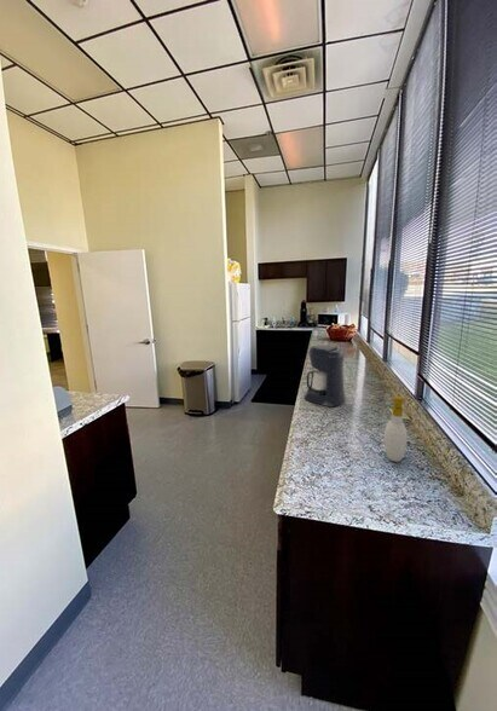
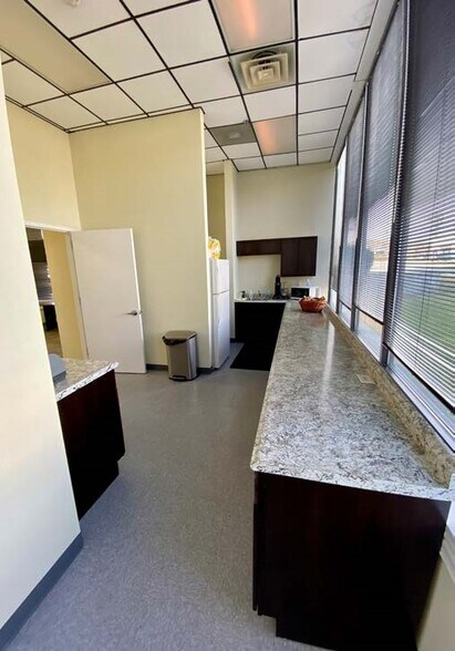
- coffee maker (325, 374)
- soap bottle (397, 427)
